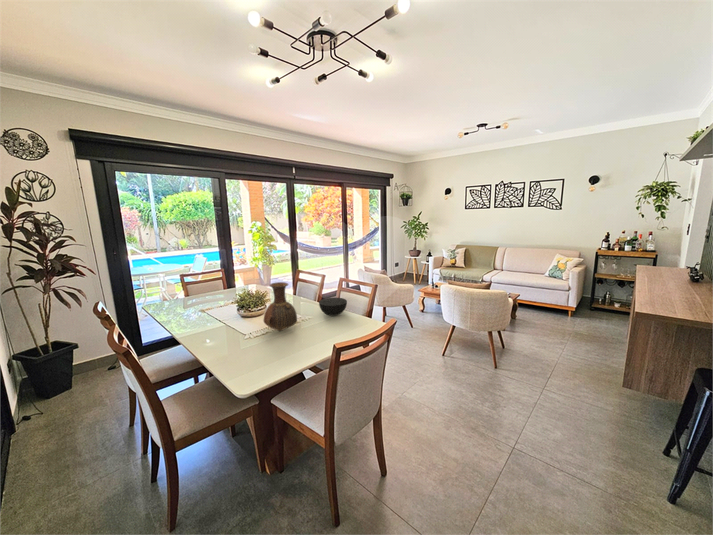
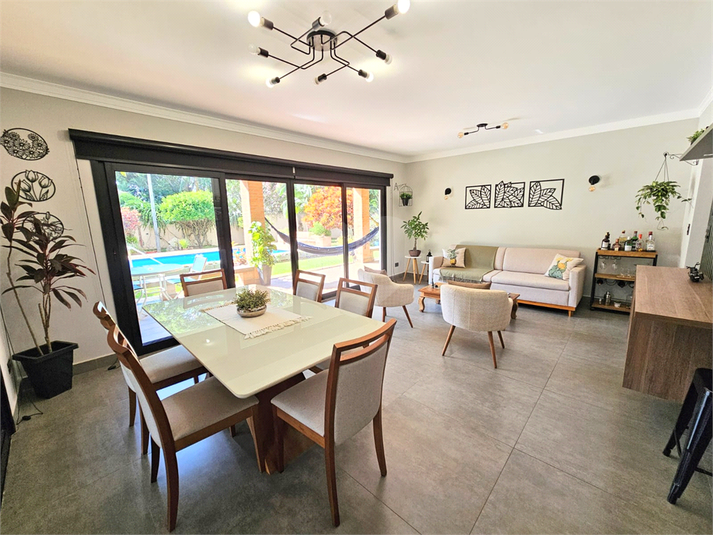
- vase (279, 307)
- bowl (333, 308)
